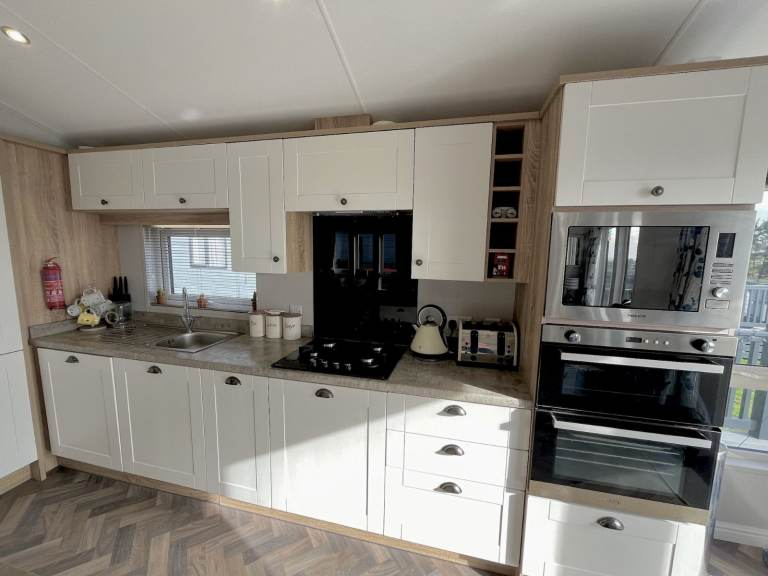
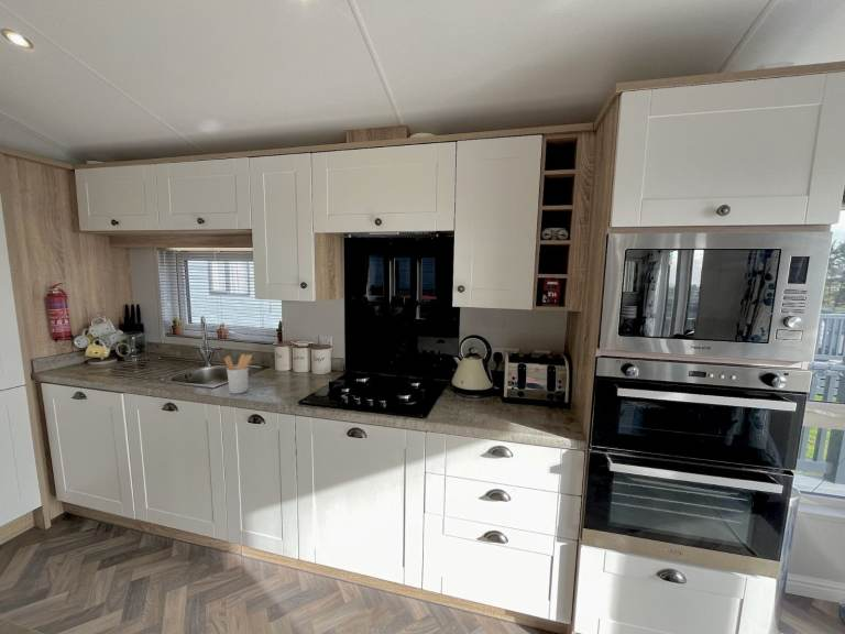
+ utensil holder (240, 372)
